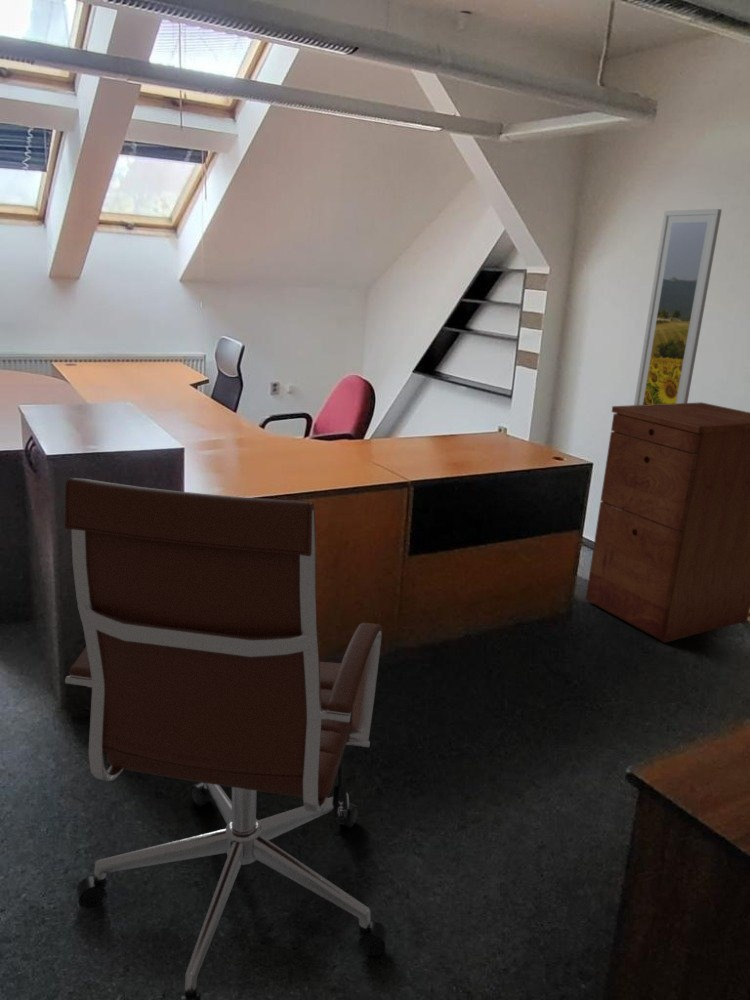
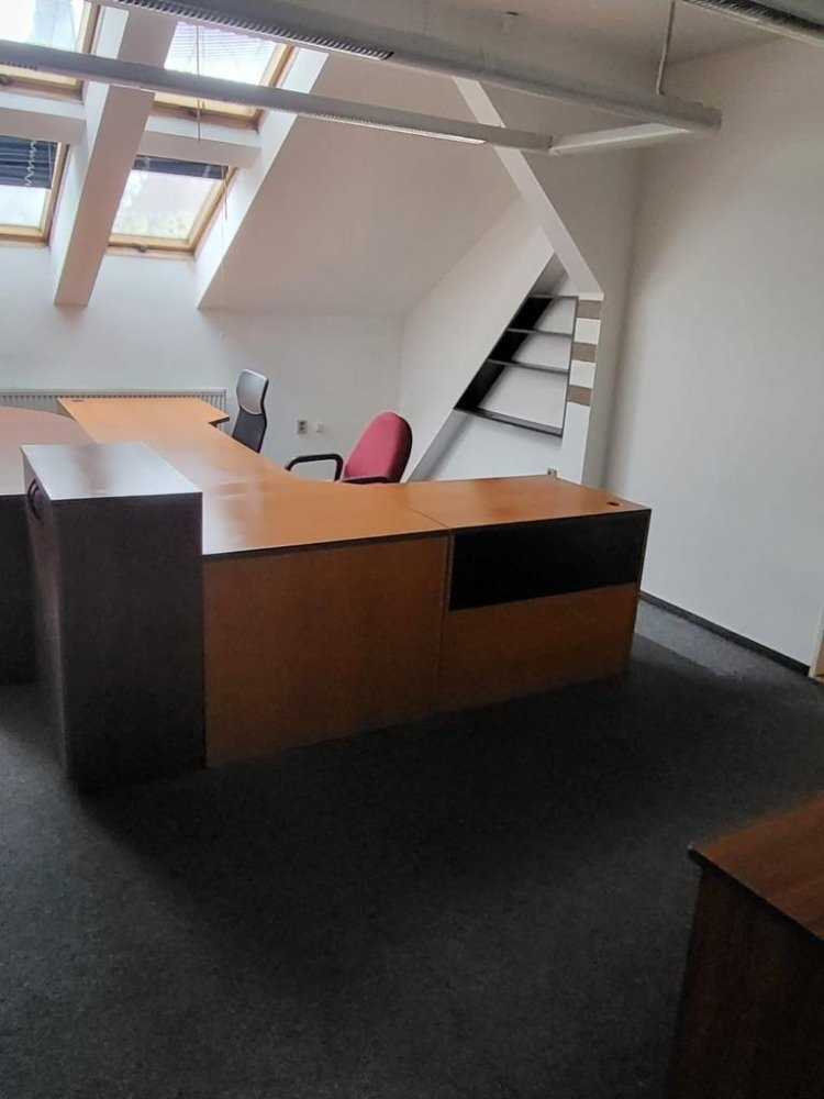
- chair (241, 696)
- filing cabinet (681, 516)
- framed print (671, 334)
